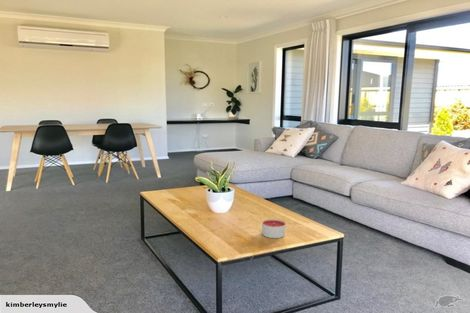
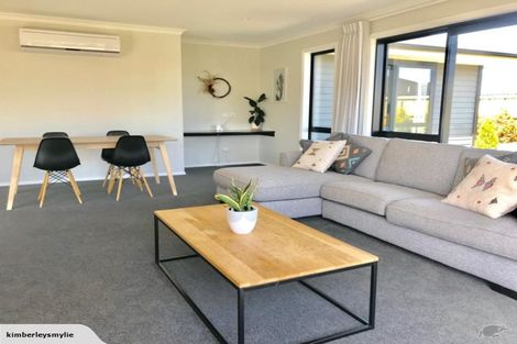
- candle (273, 227)
